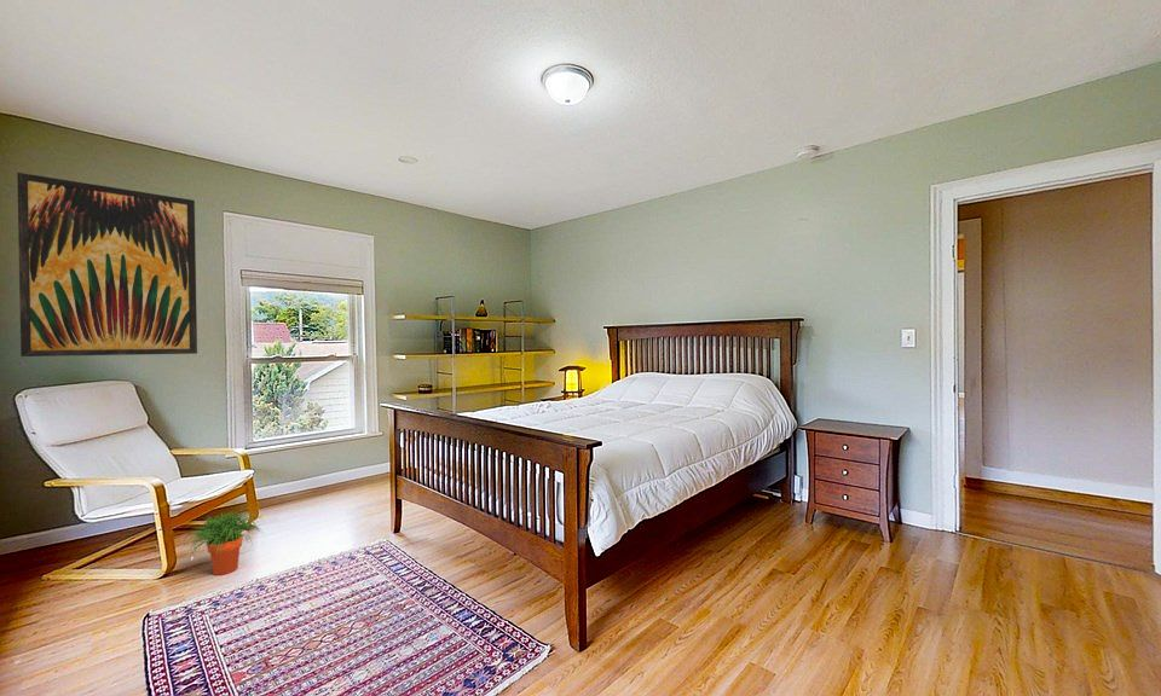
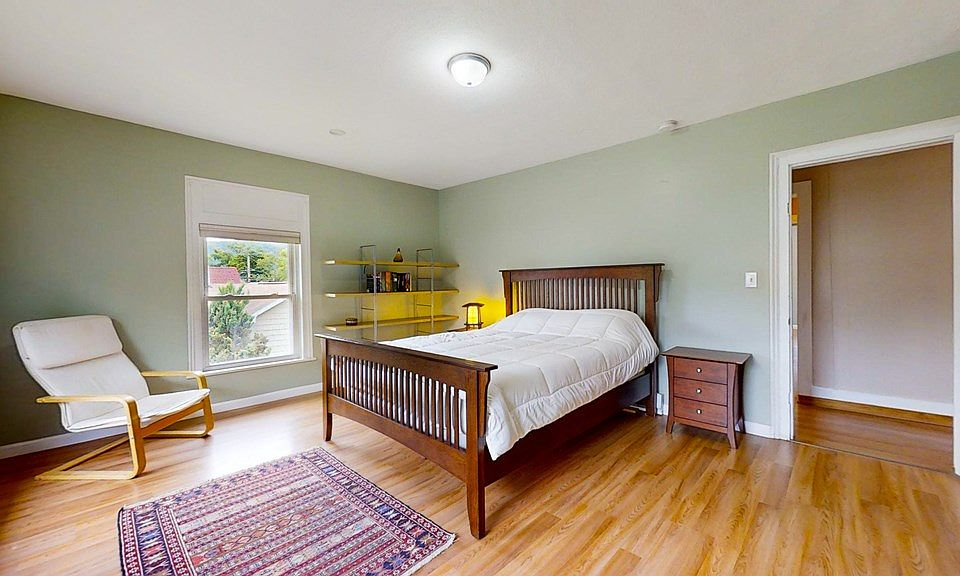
- potted plant (224, 541)
- wall art (115, 271)
